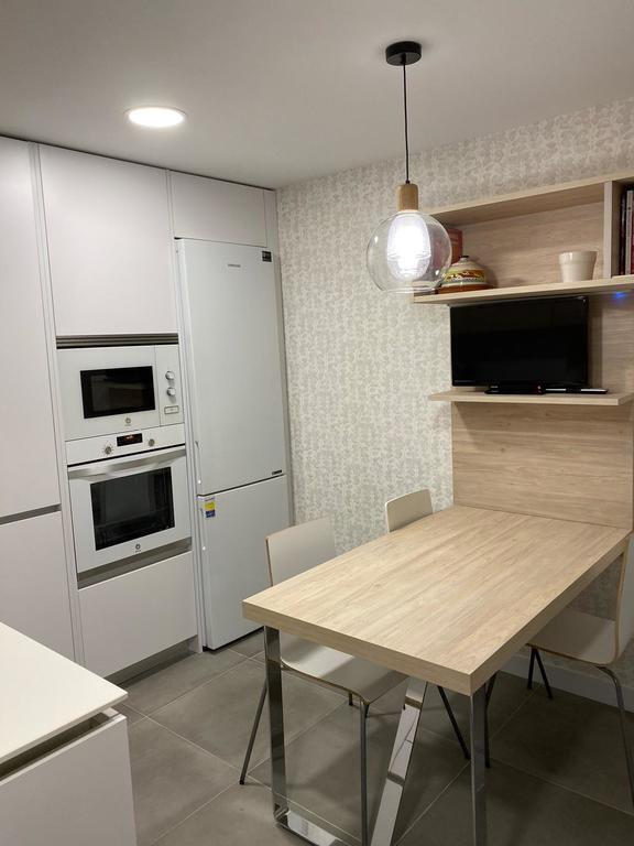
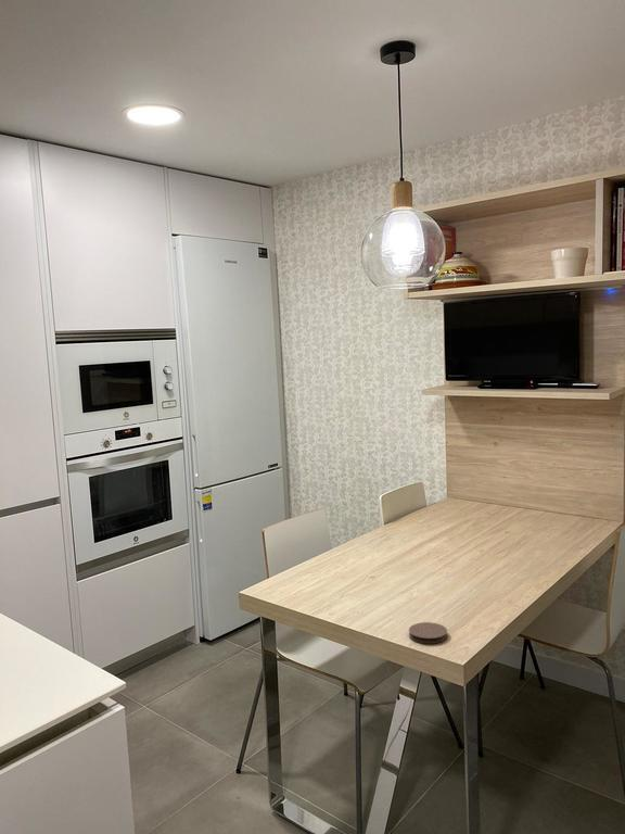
+ coaster (428, 632)
